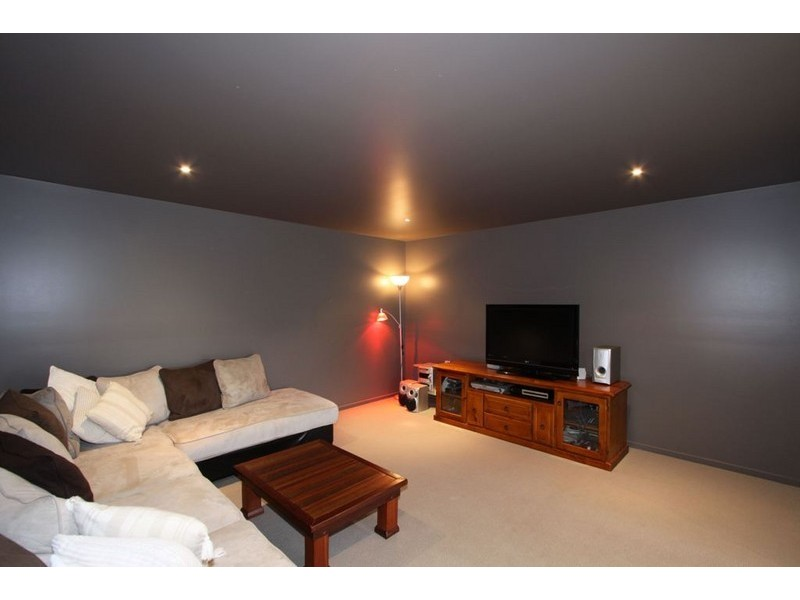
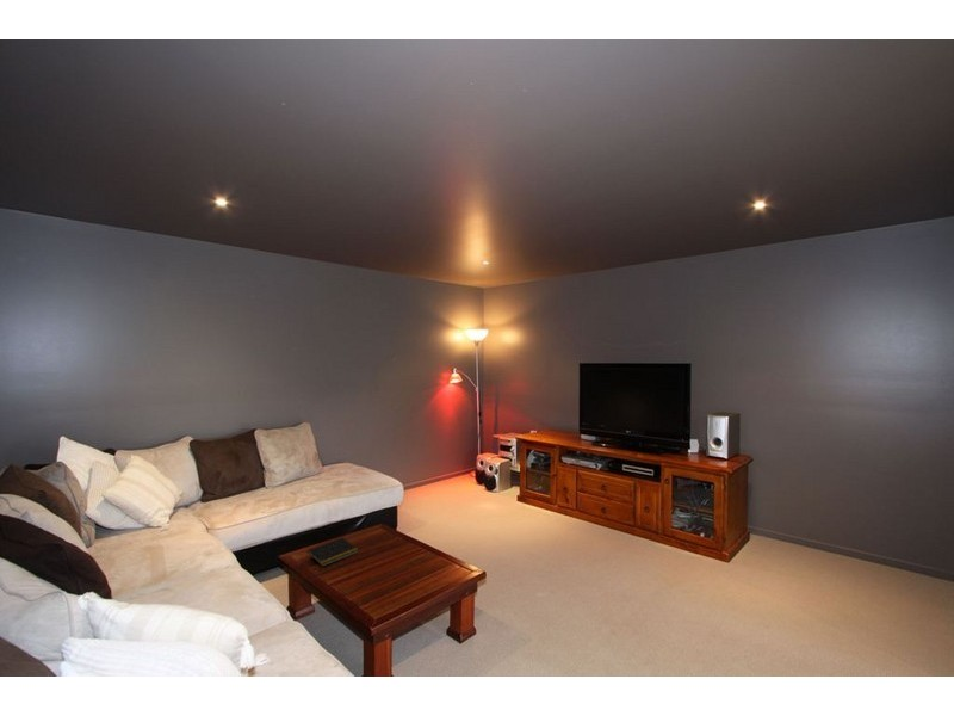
+ notepad (333, 550)
